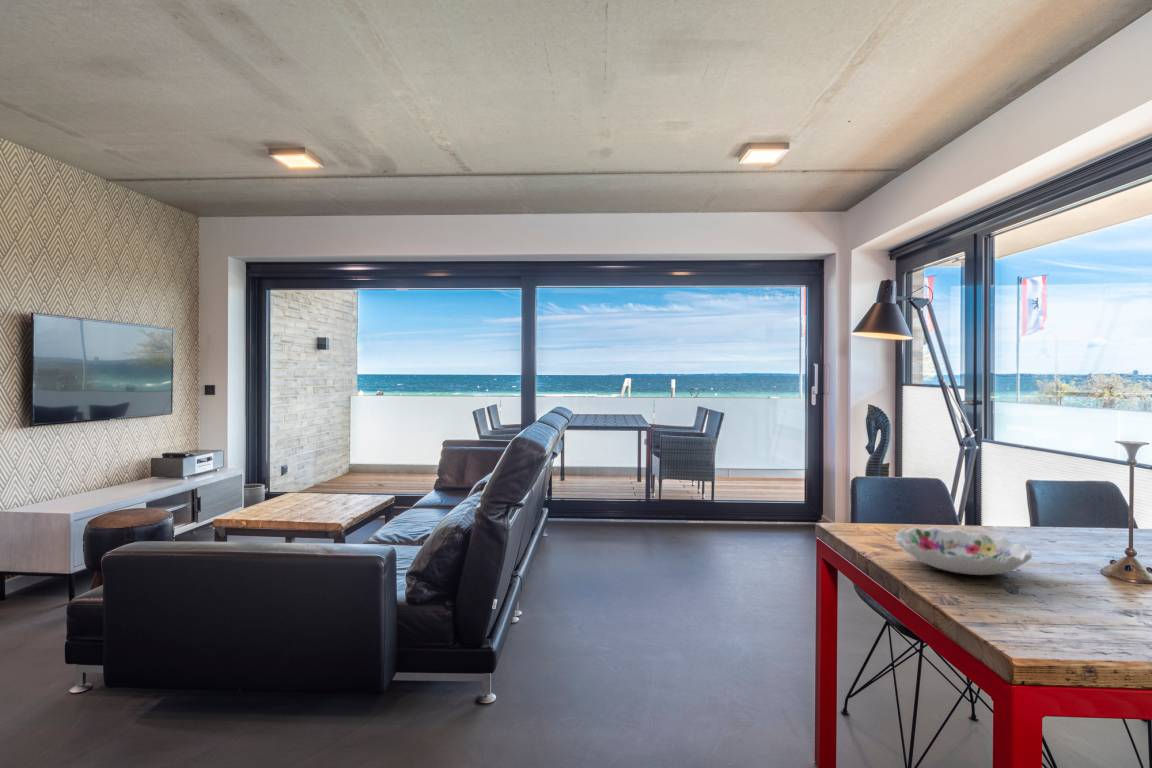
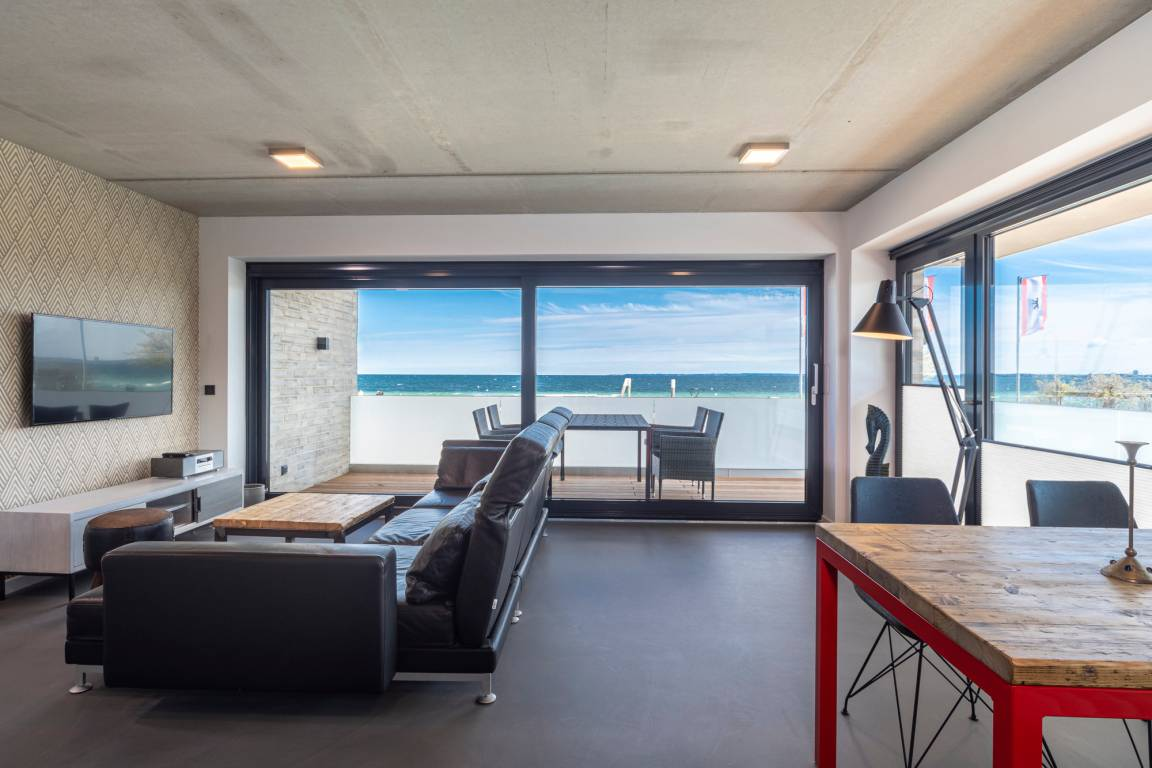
- decorative bowl (959, 553)
